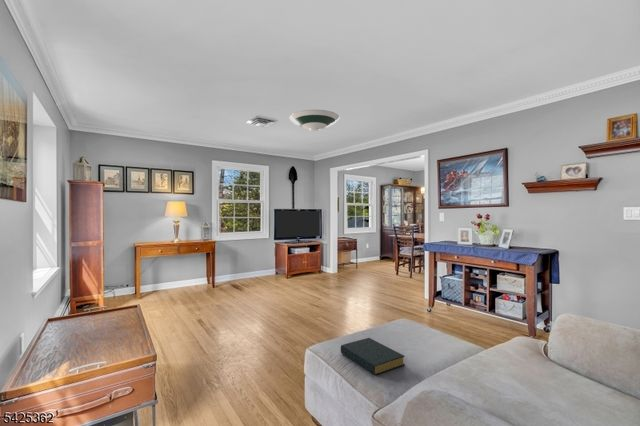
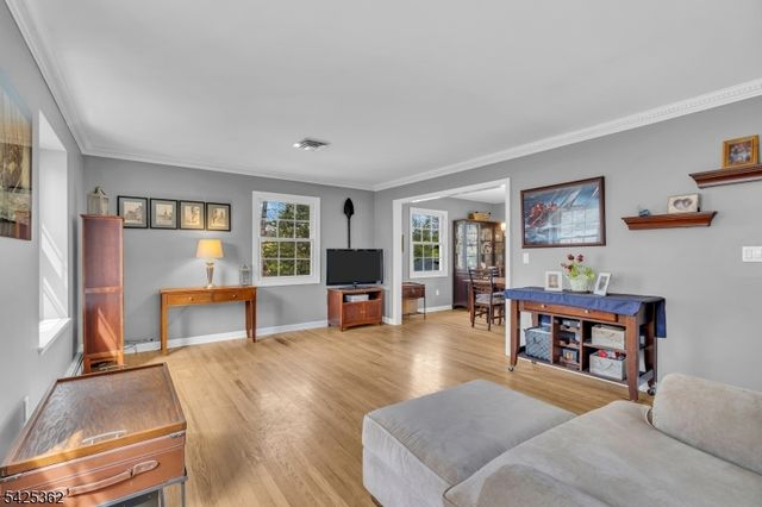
- hardback book (371, 354)
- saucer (314, 124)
